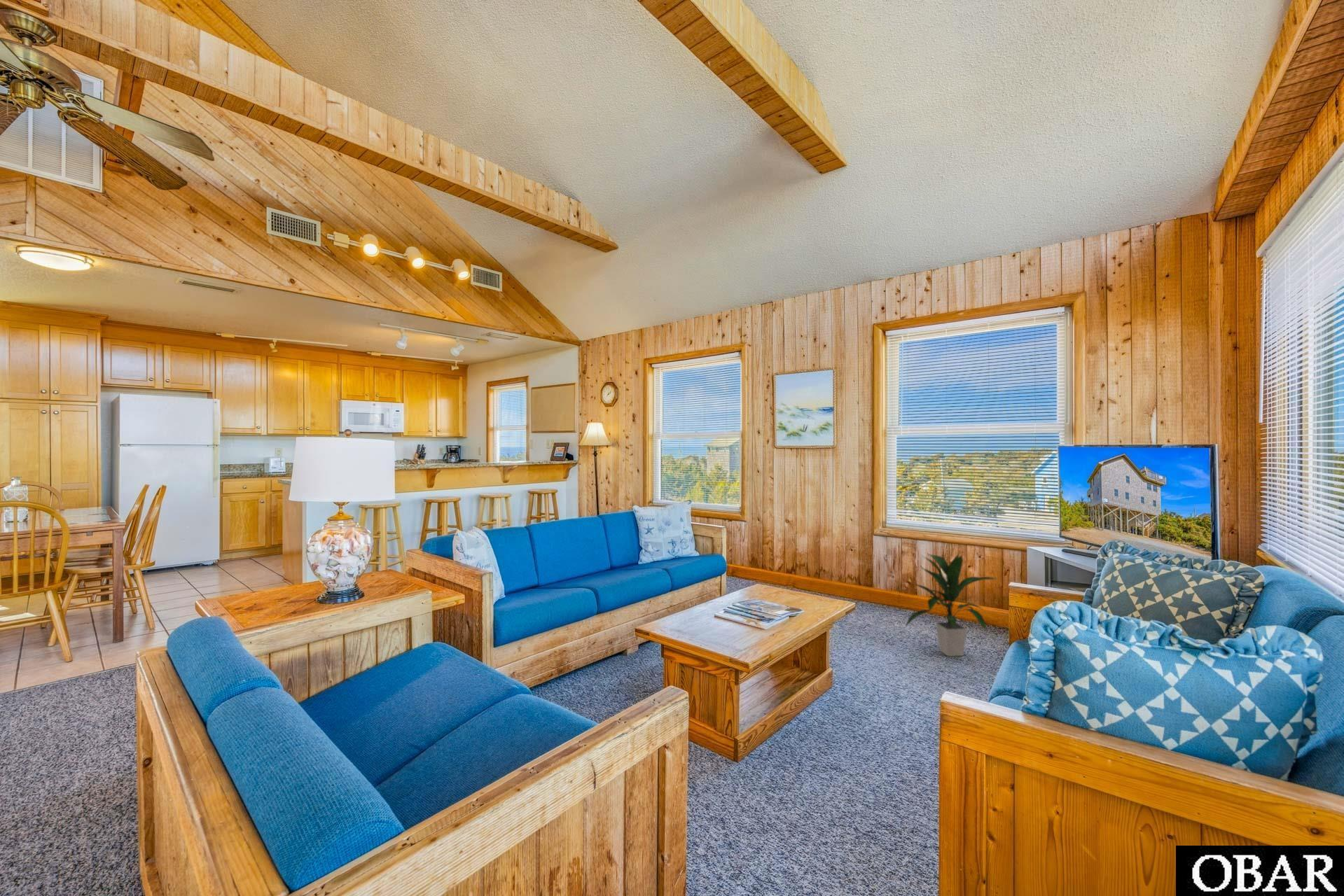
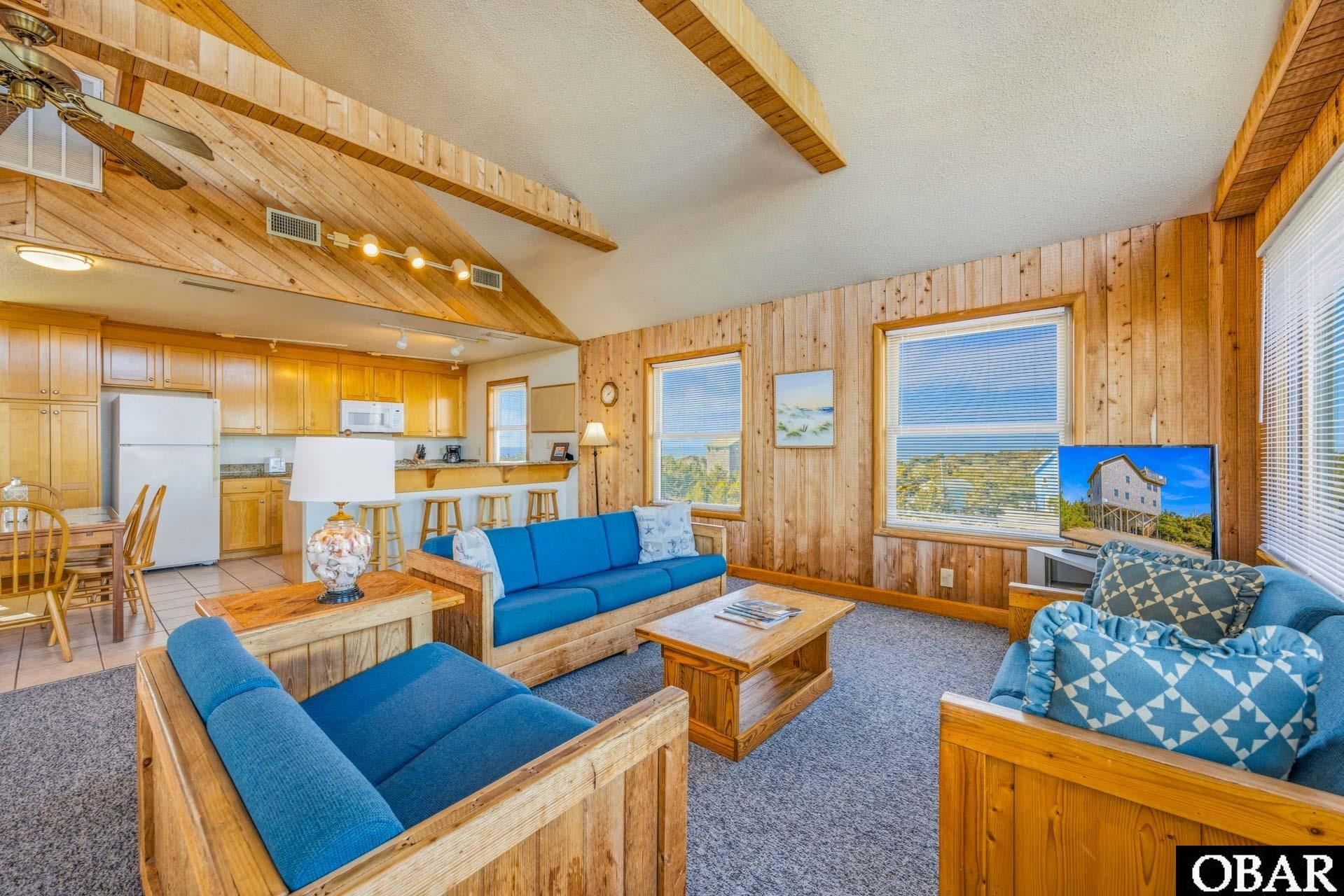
- indoor plant (946, 601)
